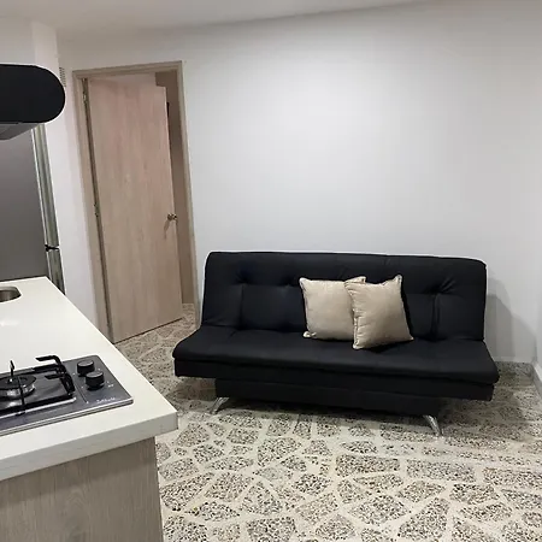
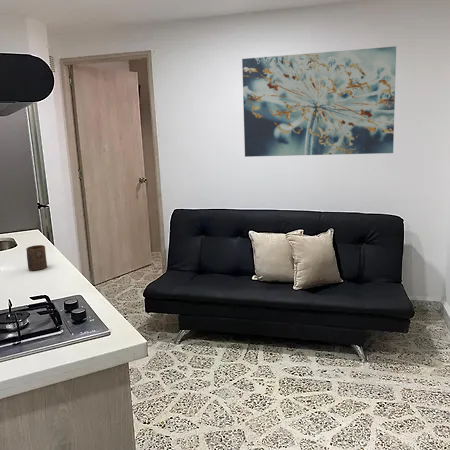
+ cup (36, 257)
+ wall art (316, 105)
